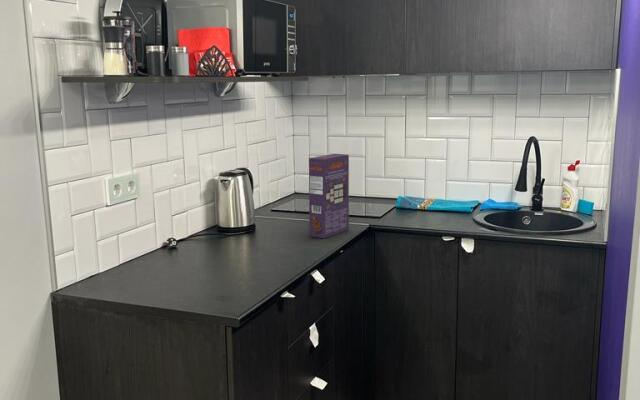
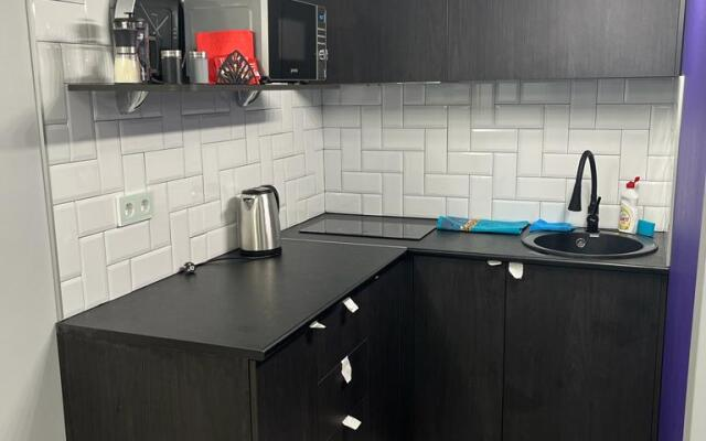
- cereal box (329, 194)
